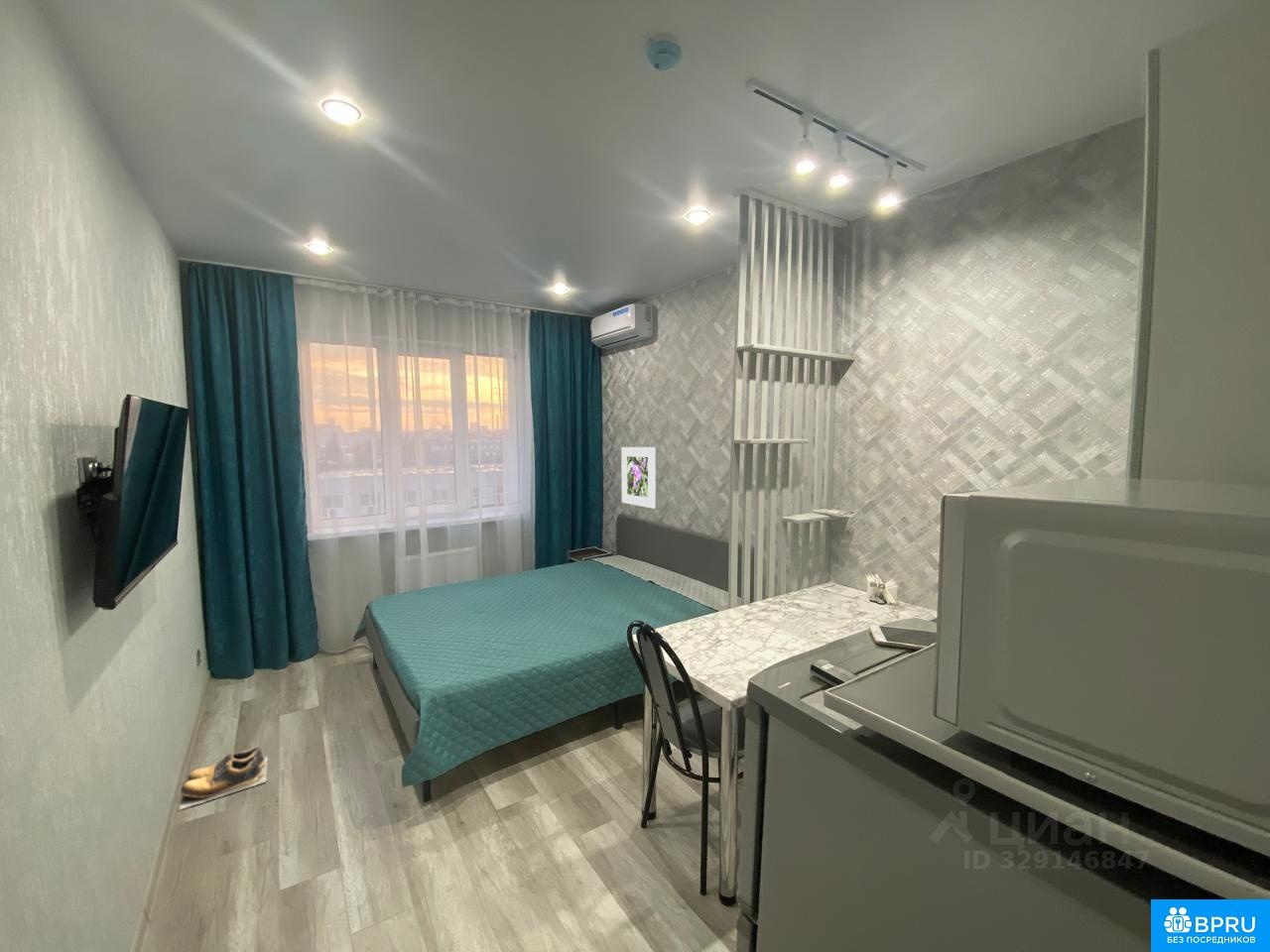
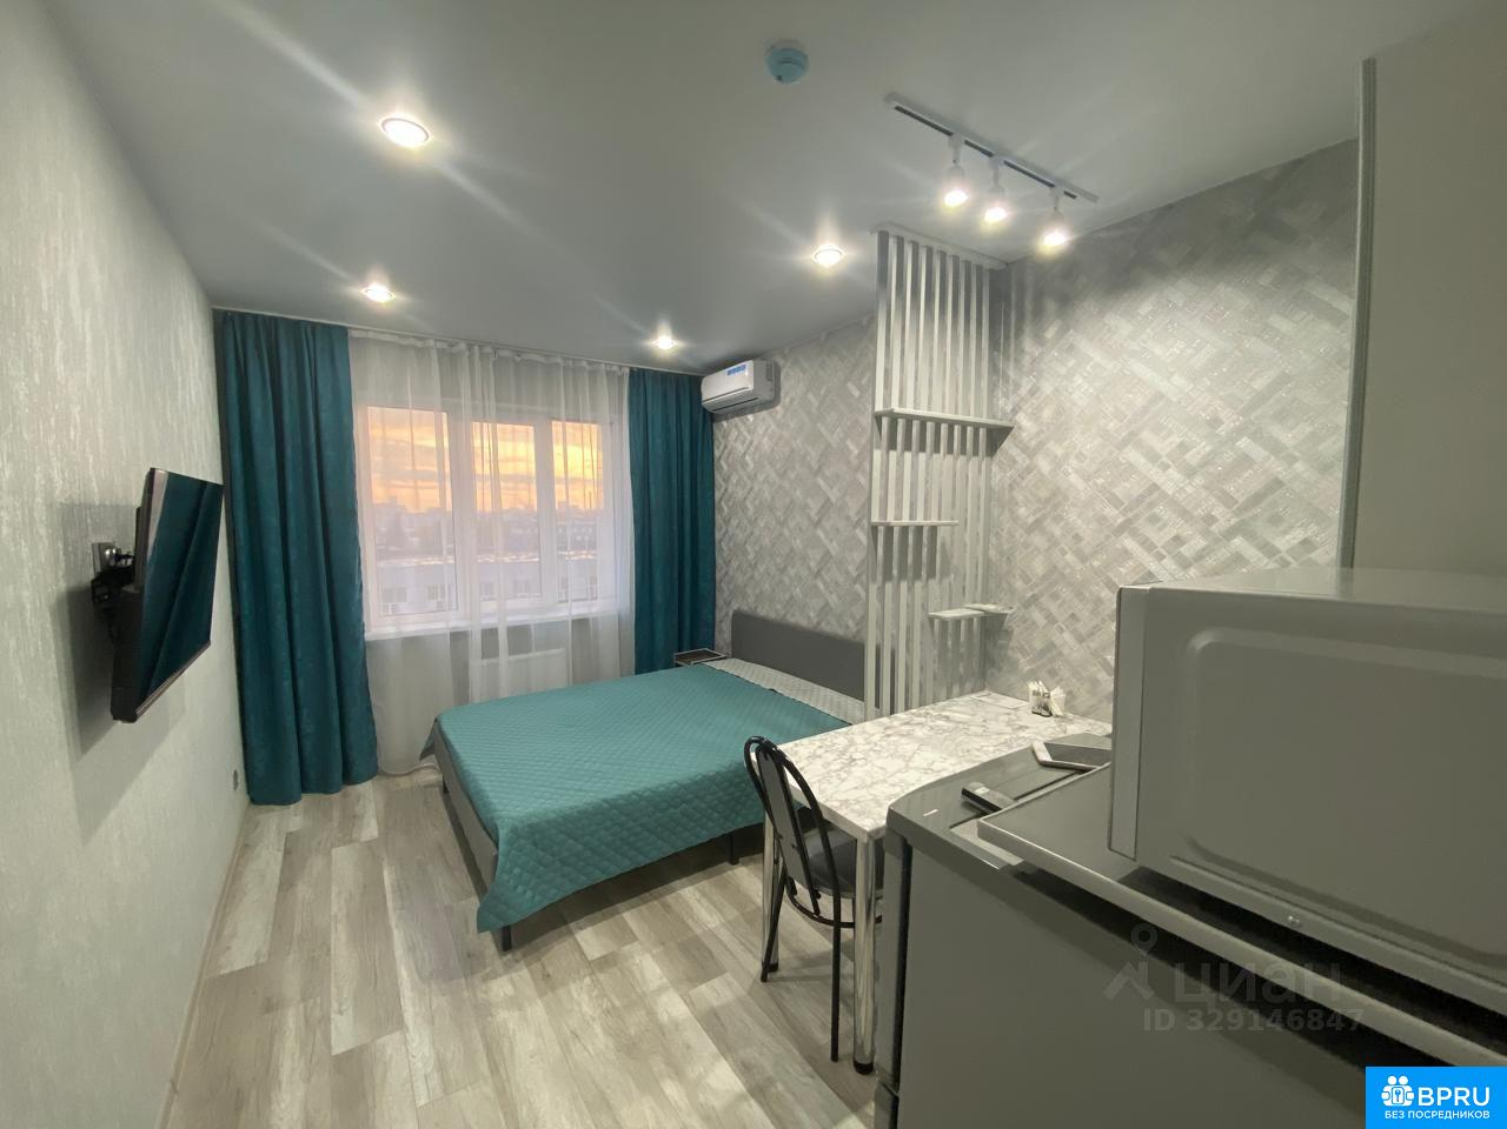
- shoes (225, 771)
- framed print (637, 476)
